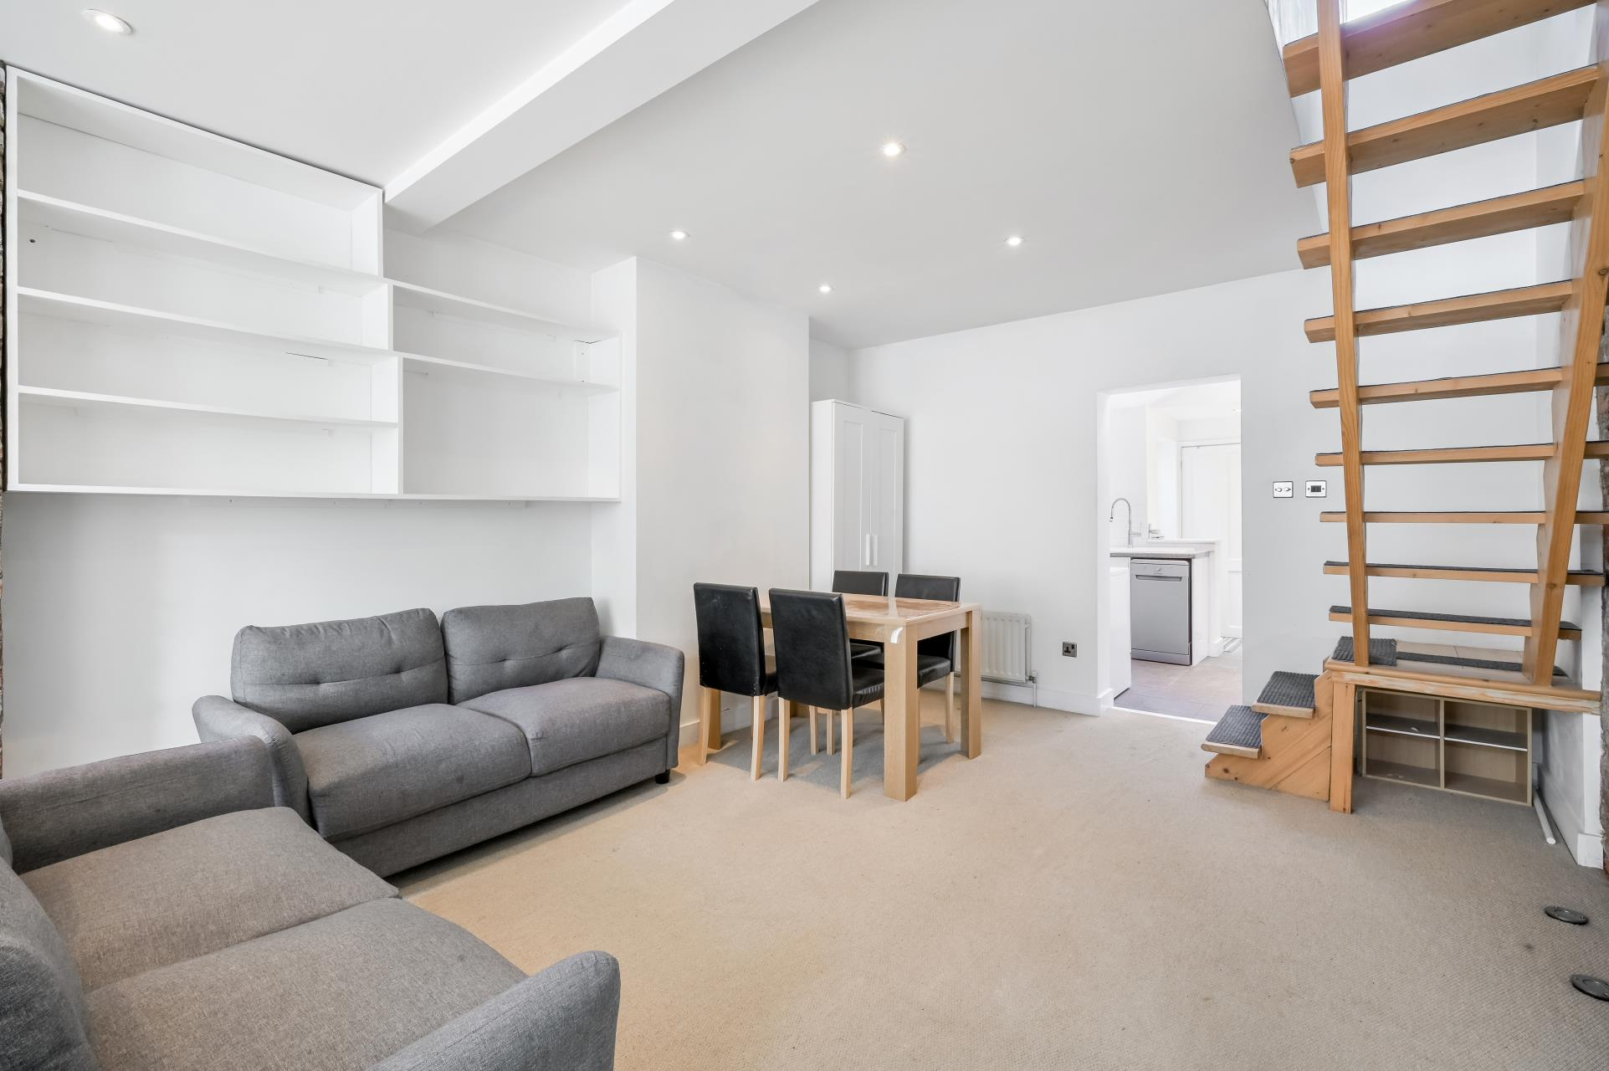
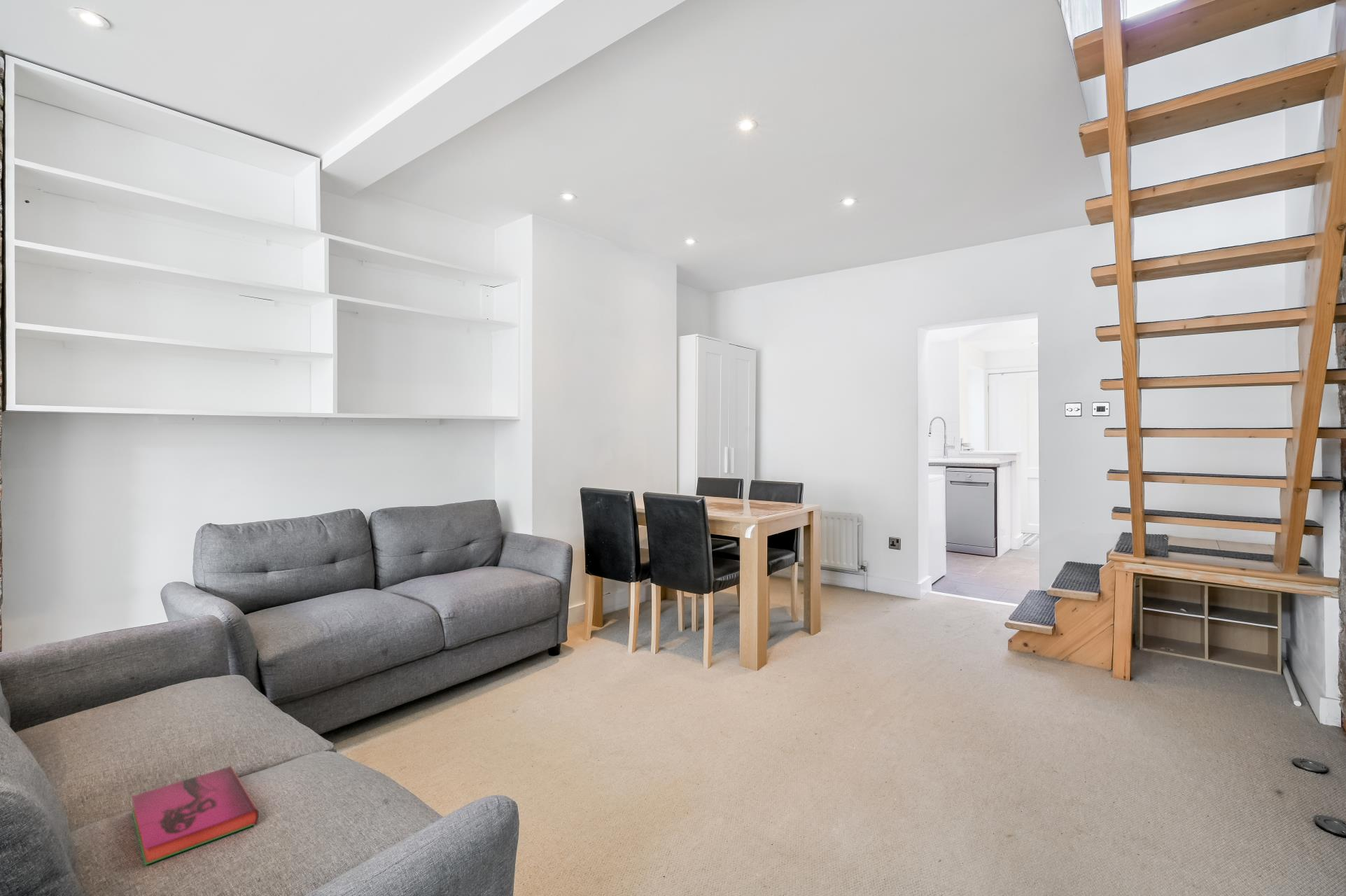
+ hardback book (194, 809)
